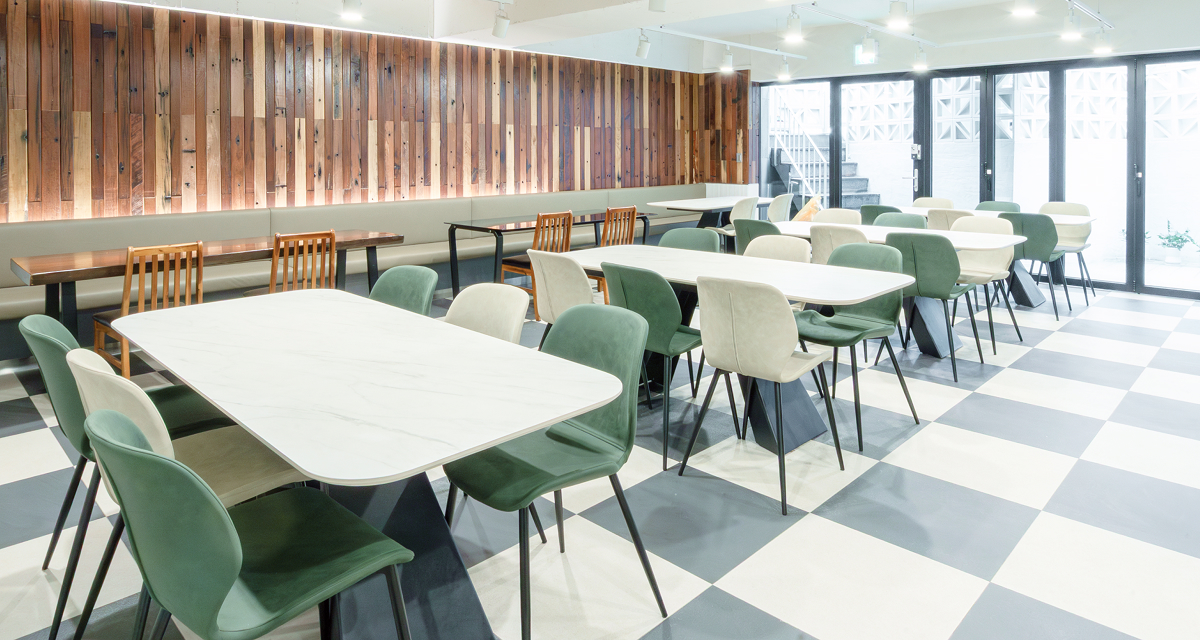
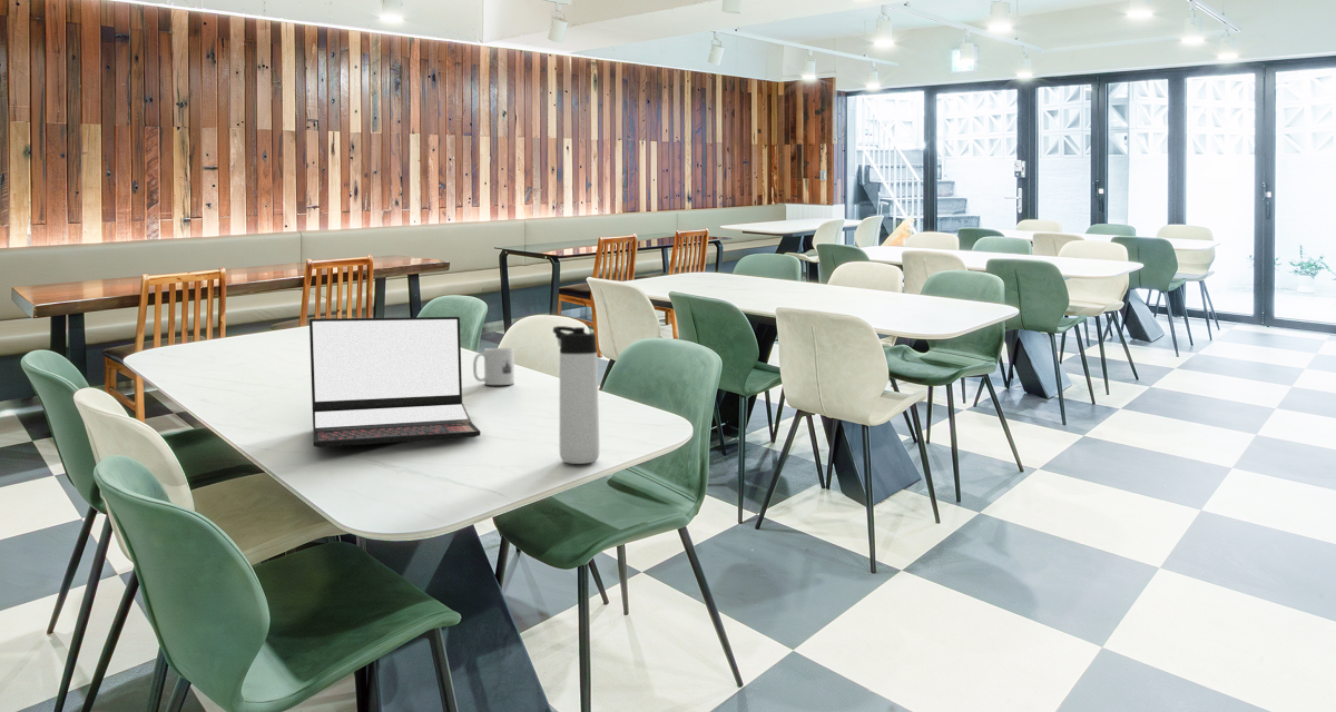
+ laptop (393, 376)
+ thermos bottle (573, 393)
+ mug (493, 366)
